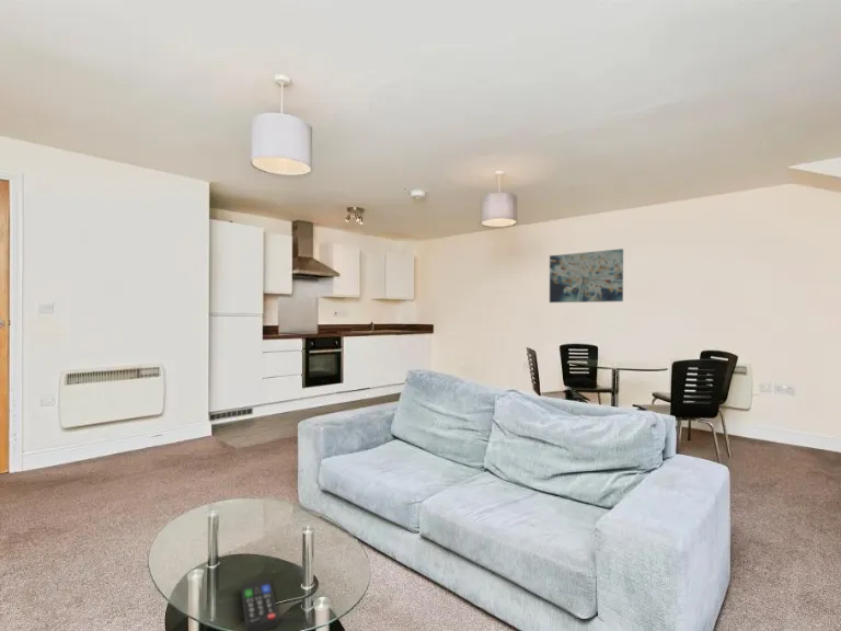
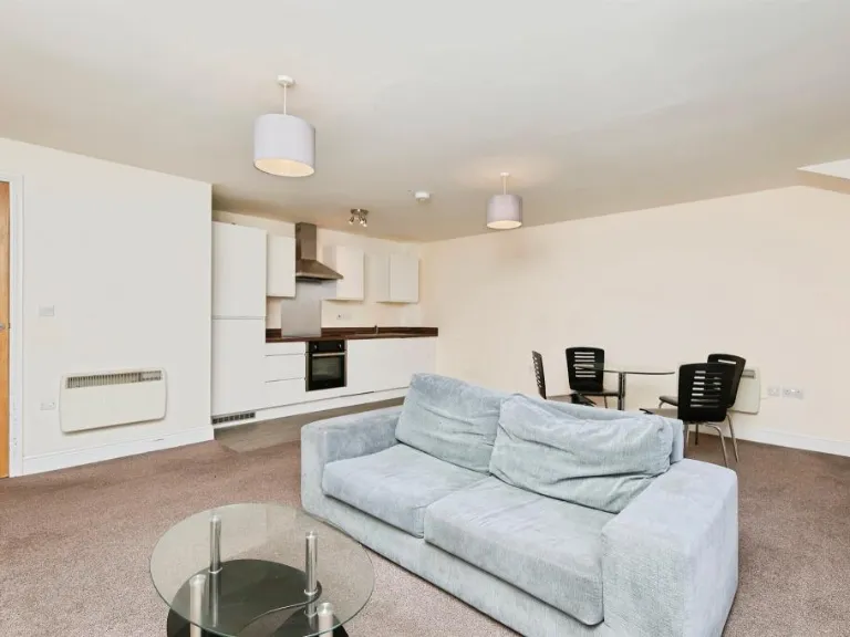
- remote control (258, 603)
- wall art (584, 277)
